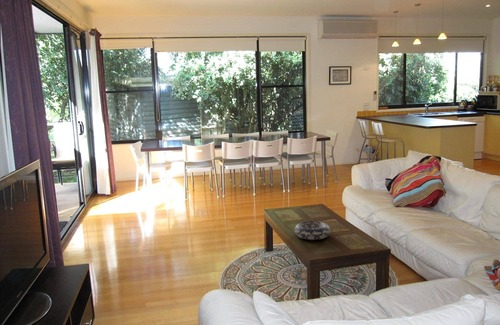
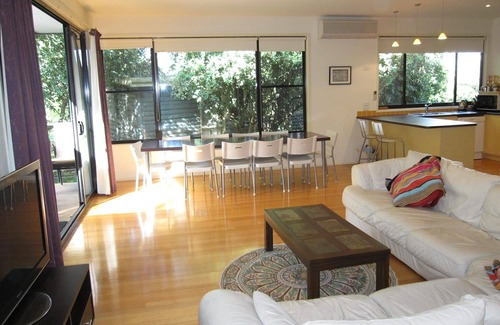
- decorative bowl (312, 230)
